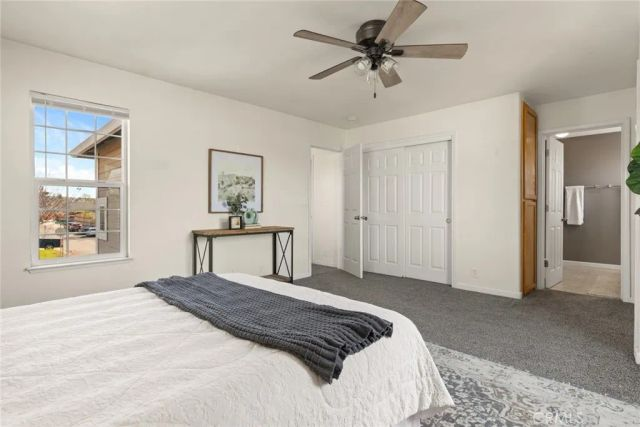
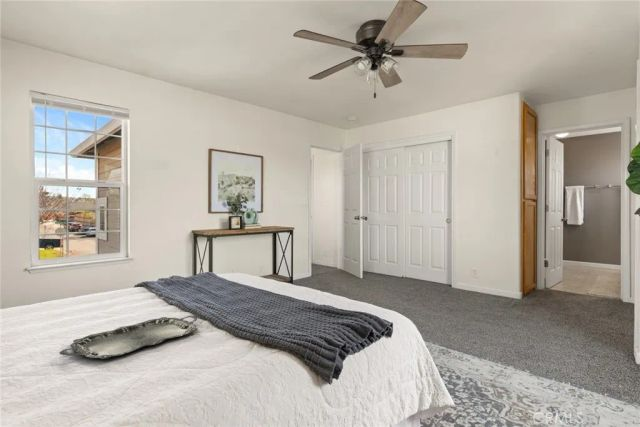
+ serving tray (138, 334)
